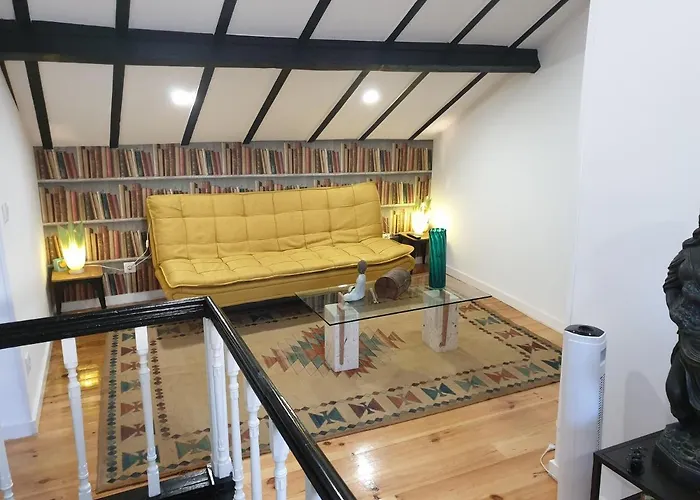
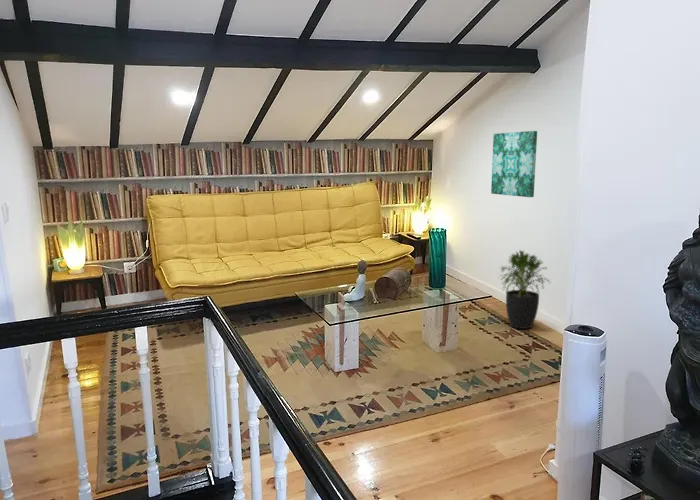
+ wall art (512, 164)
+ potted plant (522, 286)
